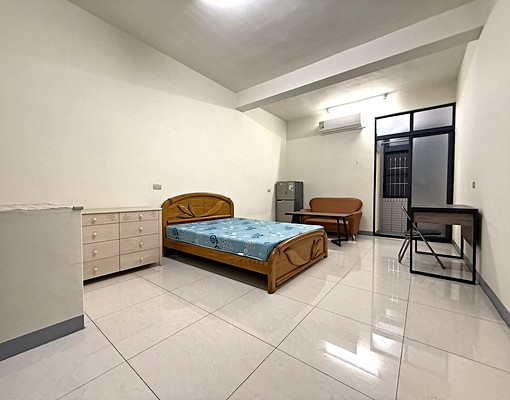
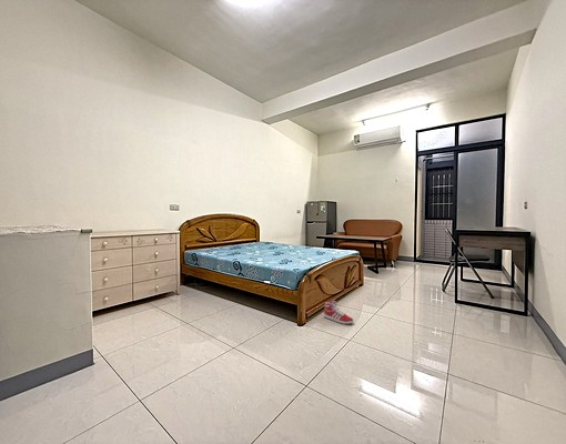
+ sneaker (337, 311)
